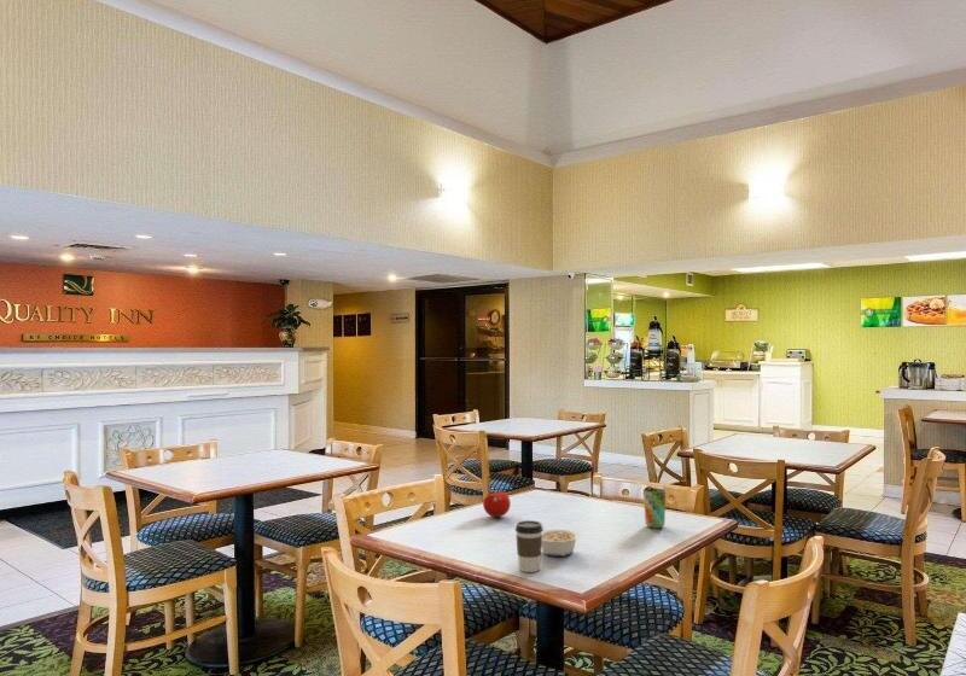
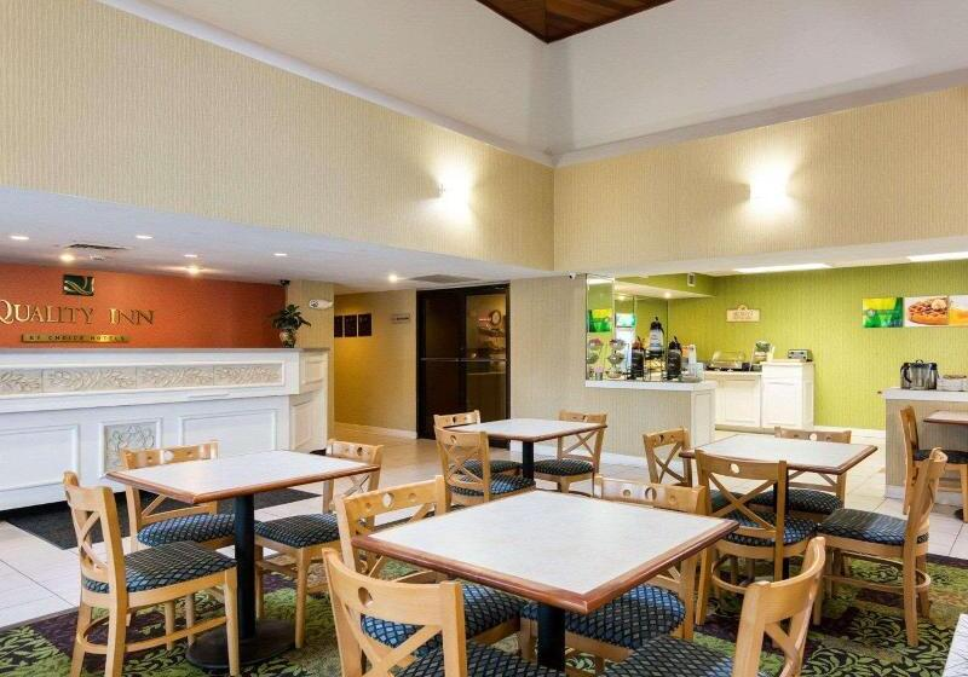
- fruit (496, 502)
- coffee cup (529, 546)
- legume (557, 542)
- cup (654, 508)
